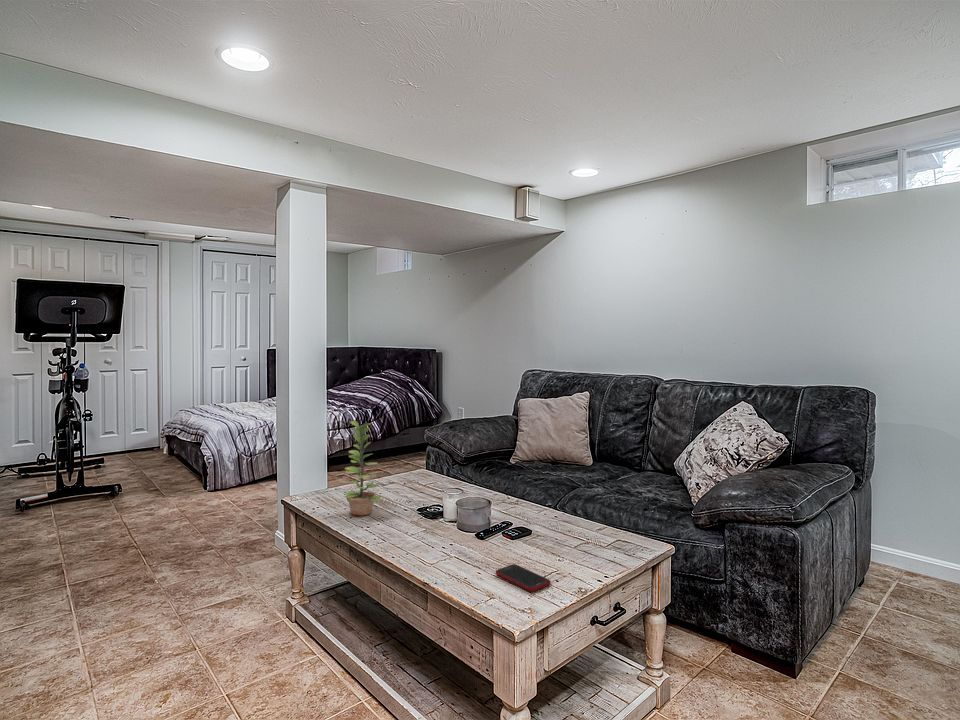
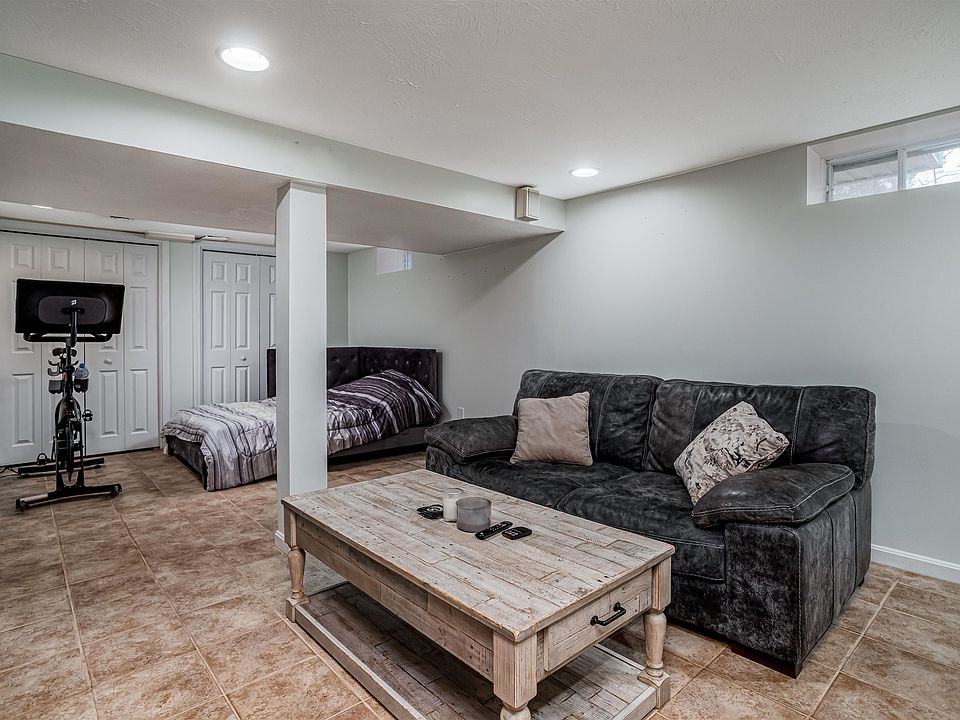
- cell phone (522, 577)
- plant (363, 468)
